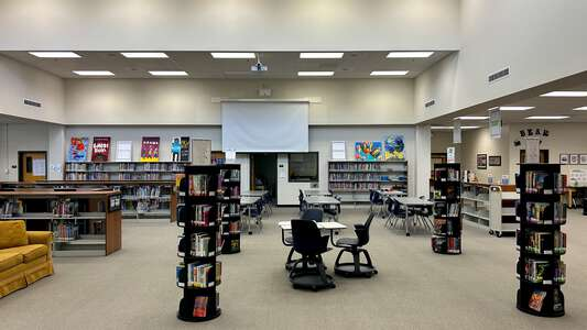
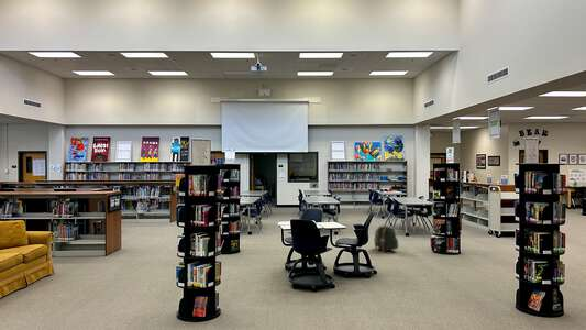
+ backpack (385, 238)
